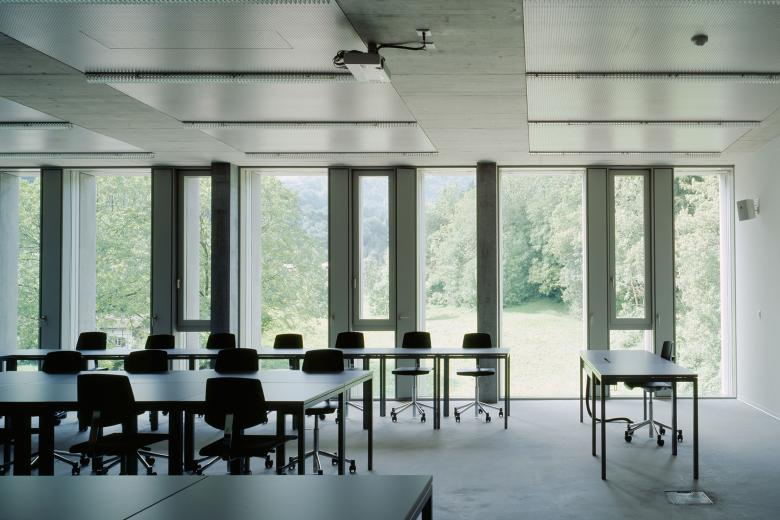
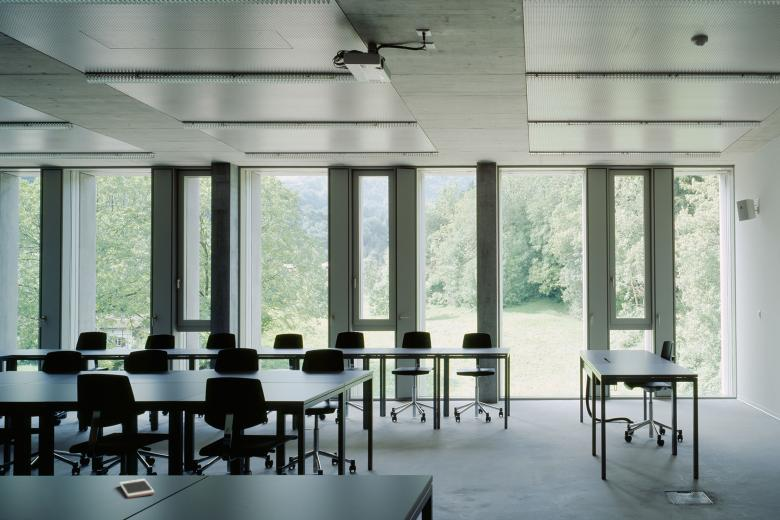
+ cell phone (136, 488)
